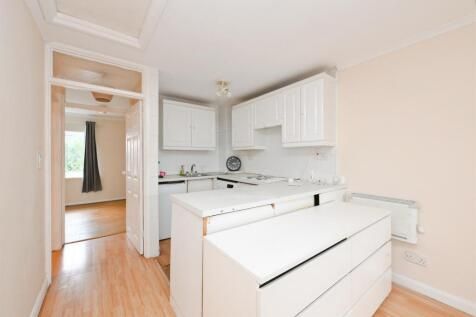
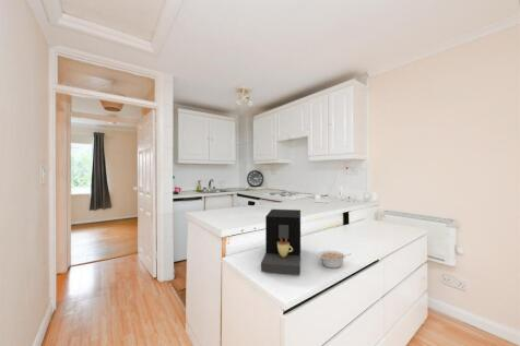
+ legume (332, 258)
+ coffee maker (283, 237)
